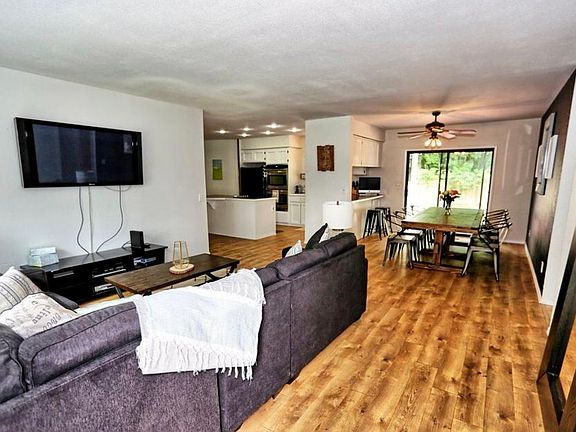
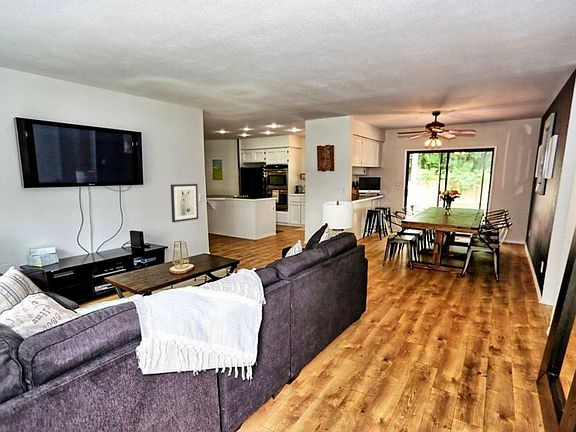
+ wall art (185, 202)
